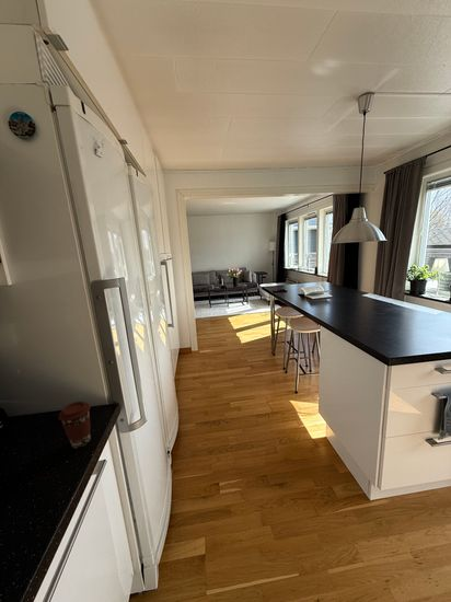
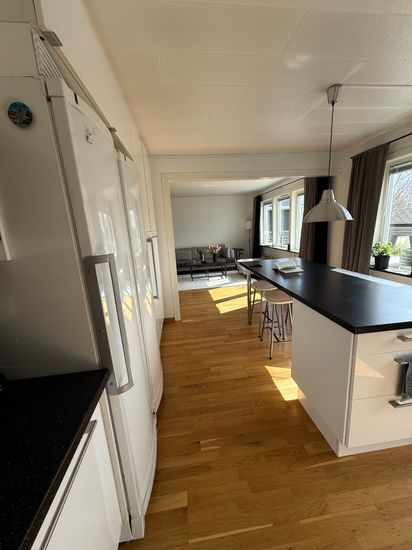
- coffee cup (77, 425)
